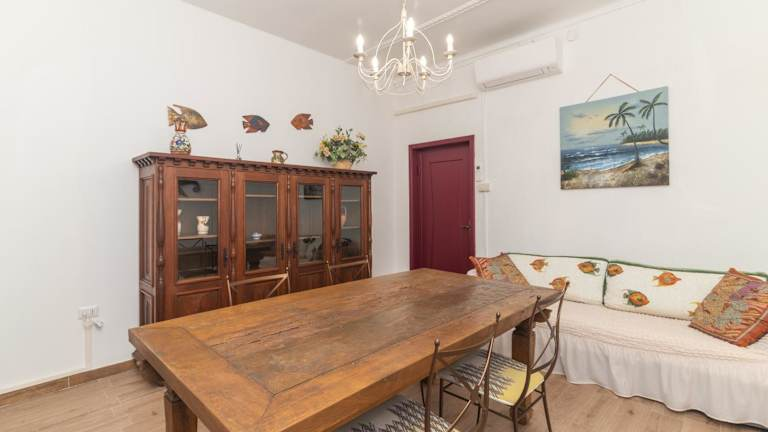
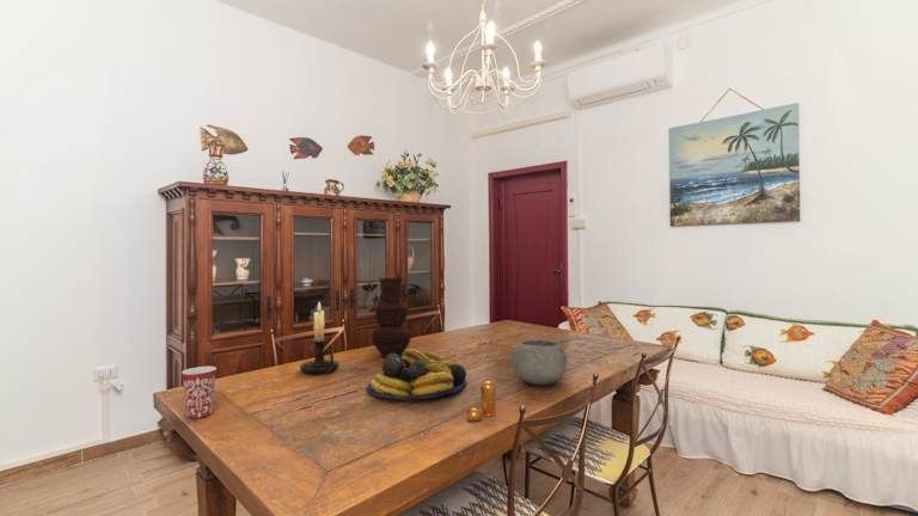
+ bowl (539, 362)
+ vase (391, 317)
+ fruit bowl (416, 368)
+ candle holder (322, 336)
+ mug (200, 389)
+ pepper shaker (482, 399)
